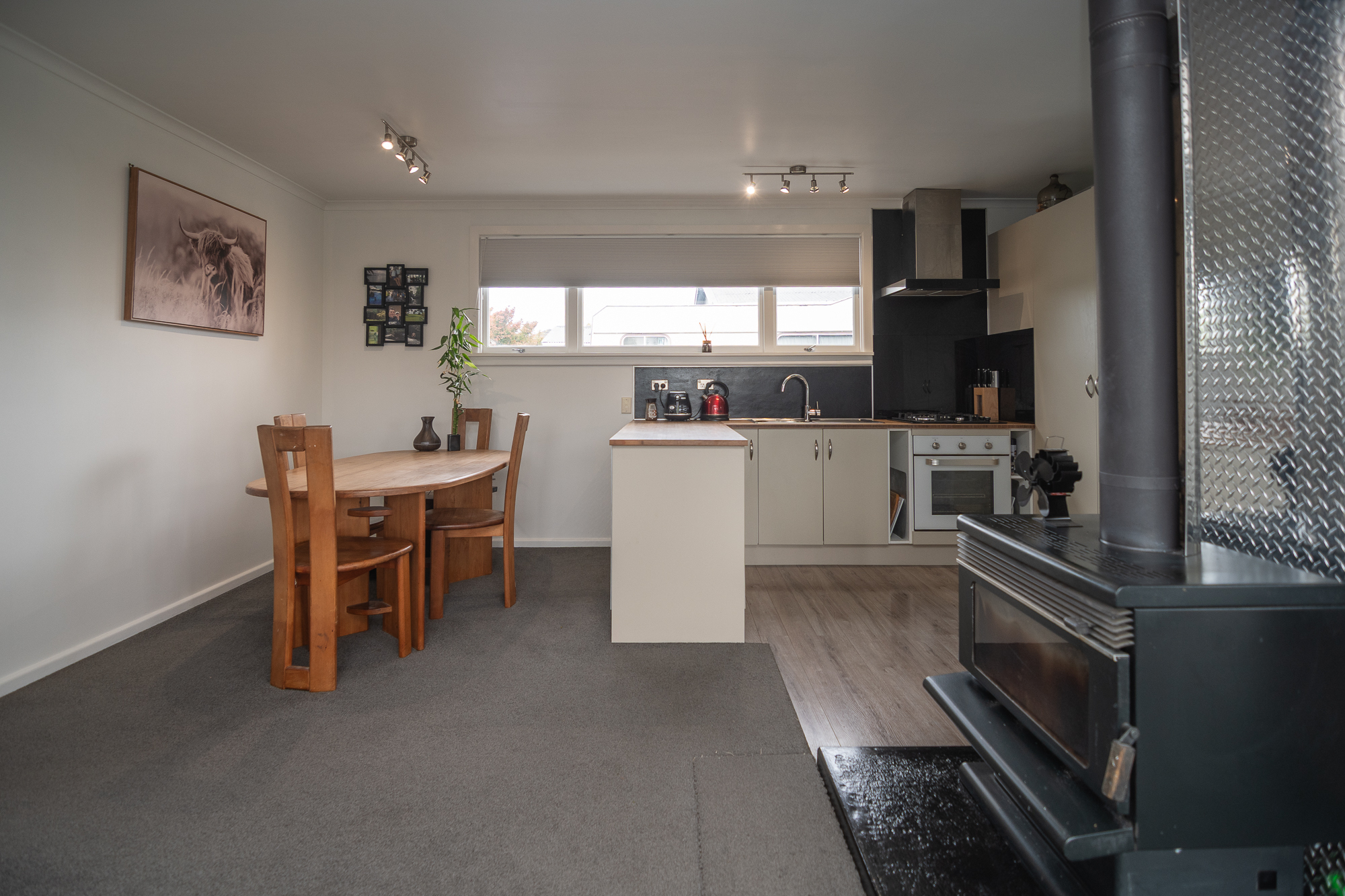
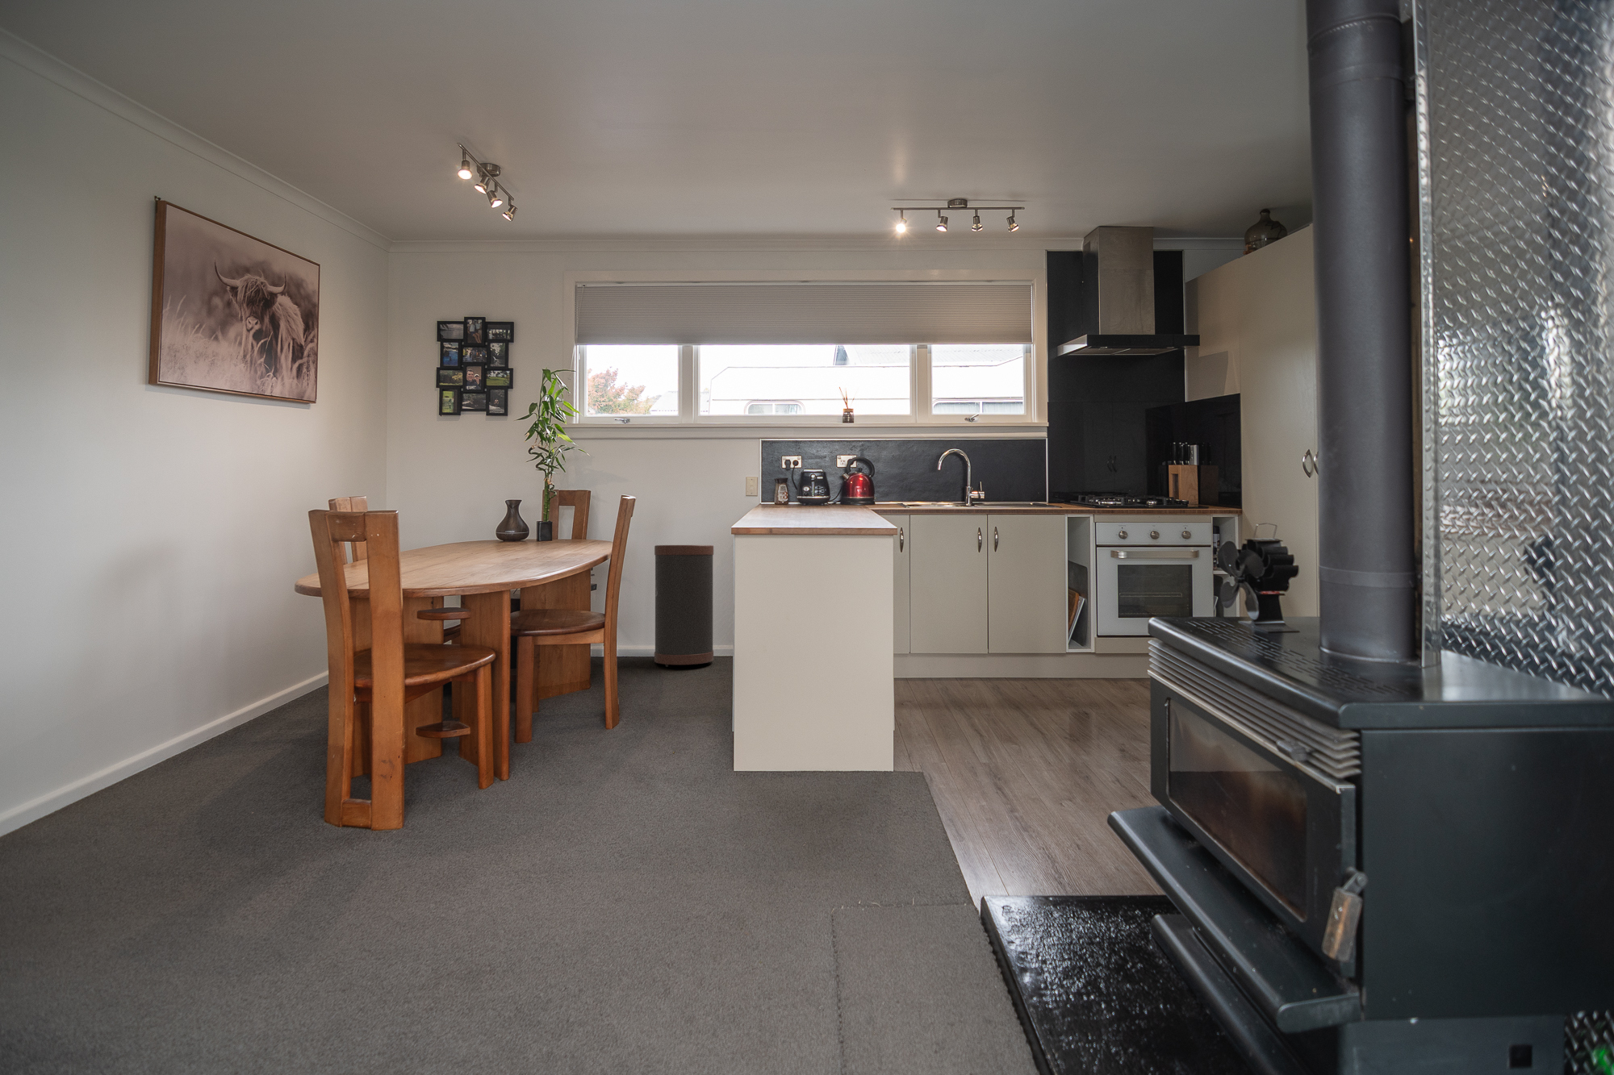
+ trash can (684, 603)
